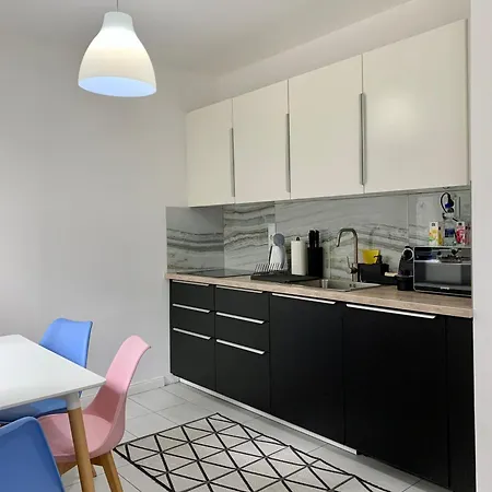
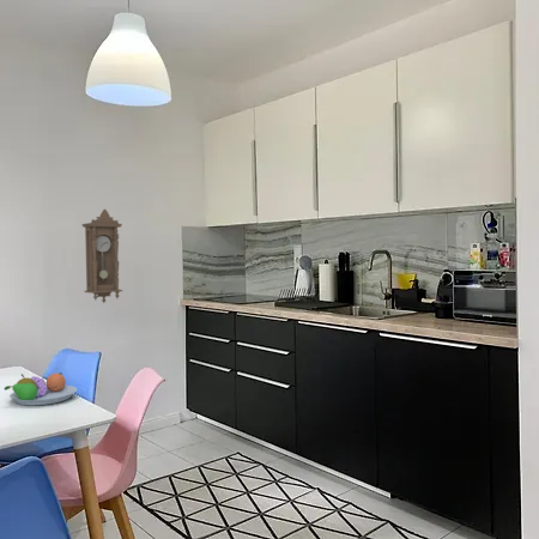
+ pendulum clock (102, 256)
+ fruit bowl (41, 386)
